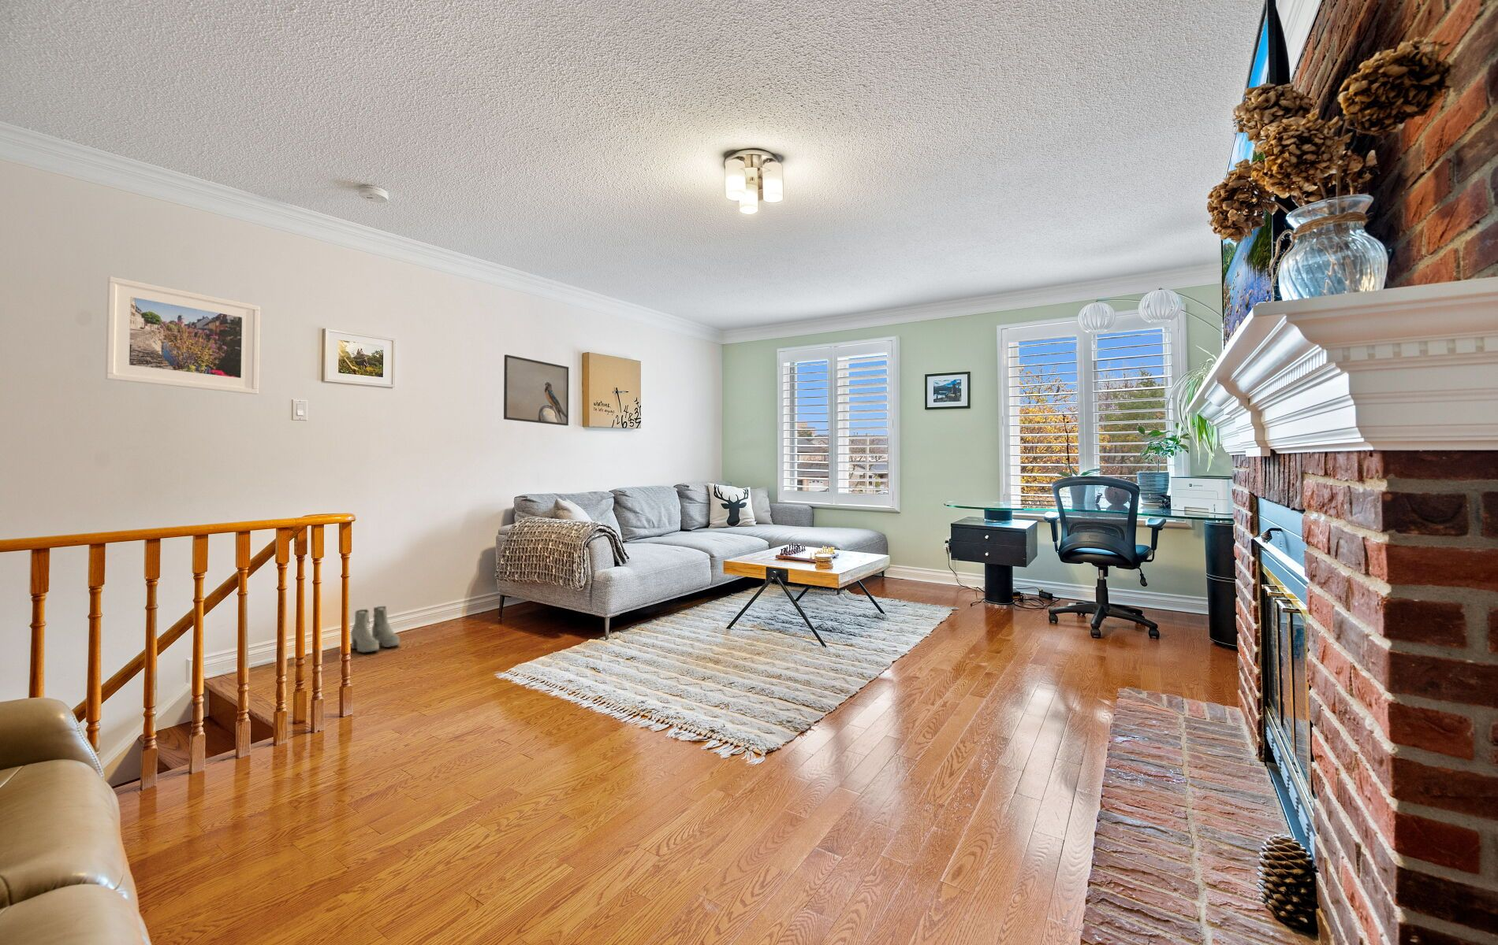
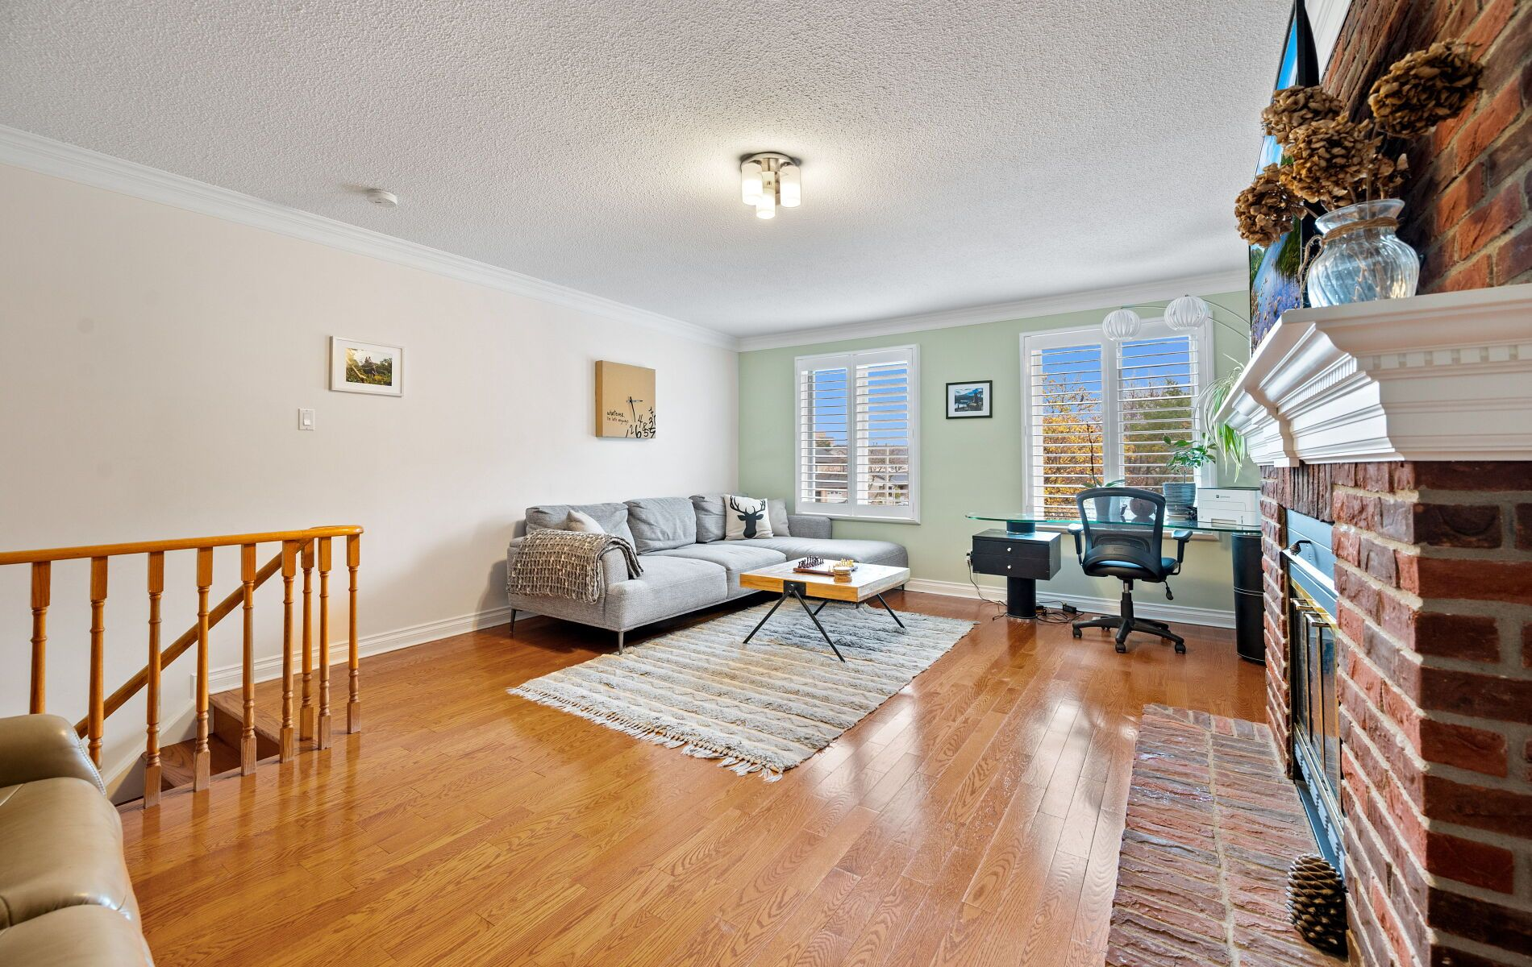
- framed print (538, 391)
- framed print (188, 340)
- boots (375, 627)
